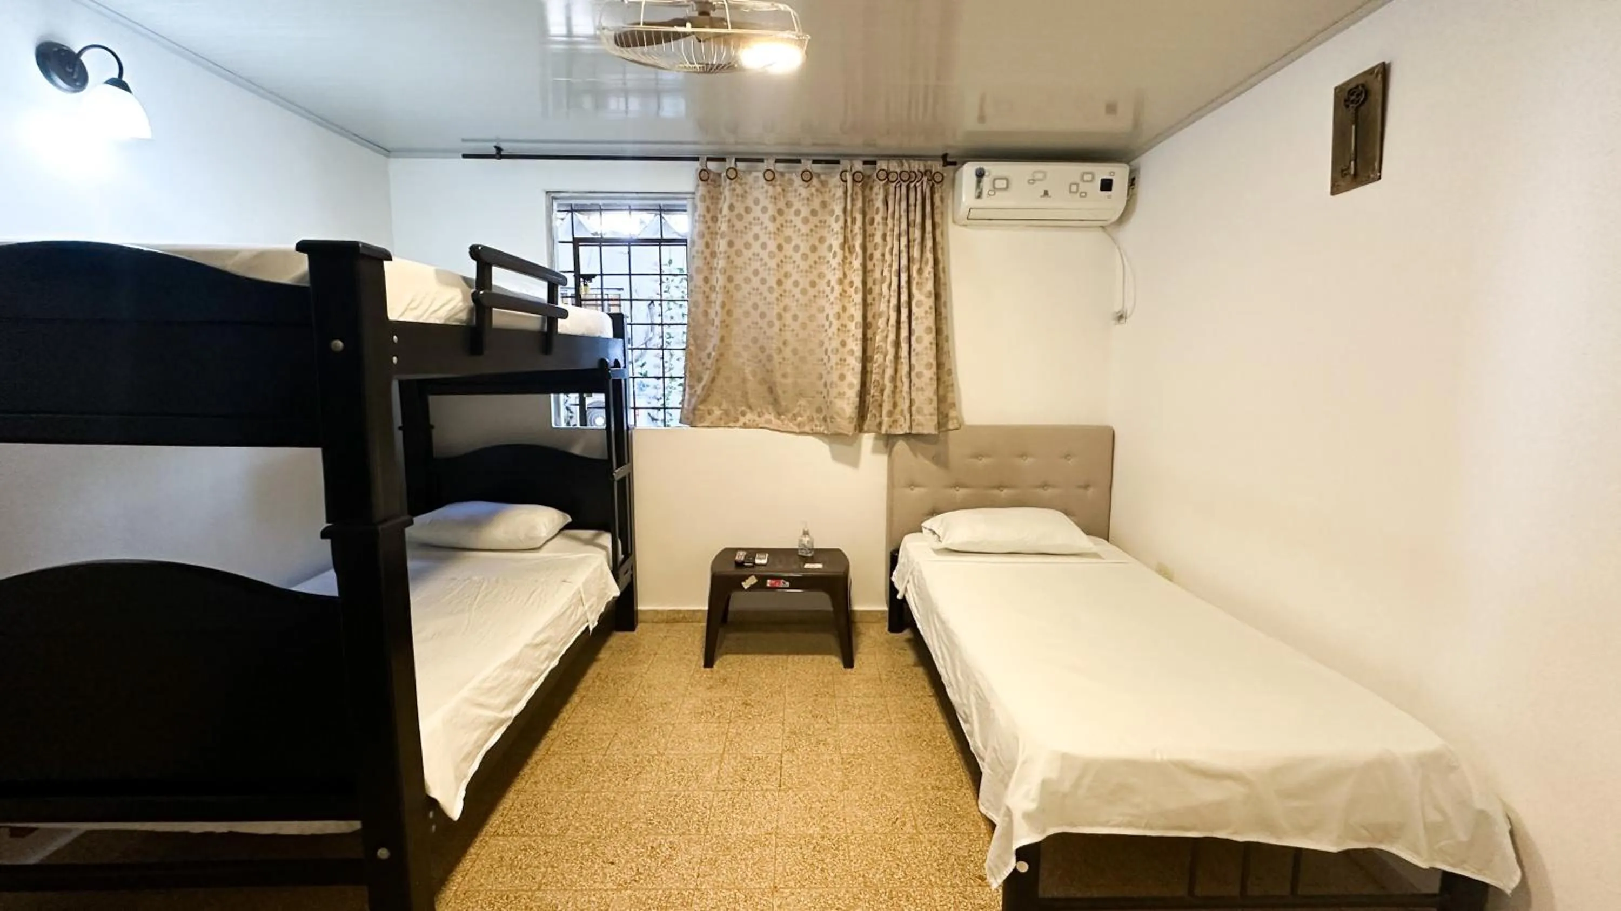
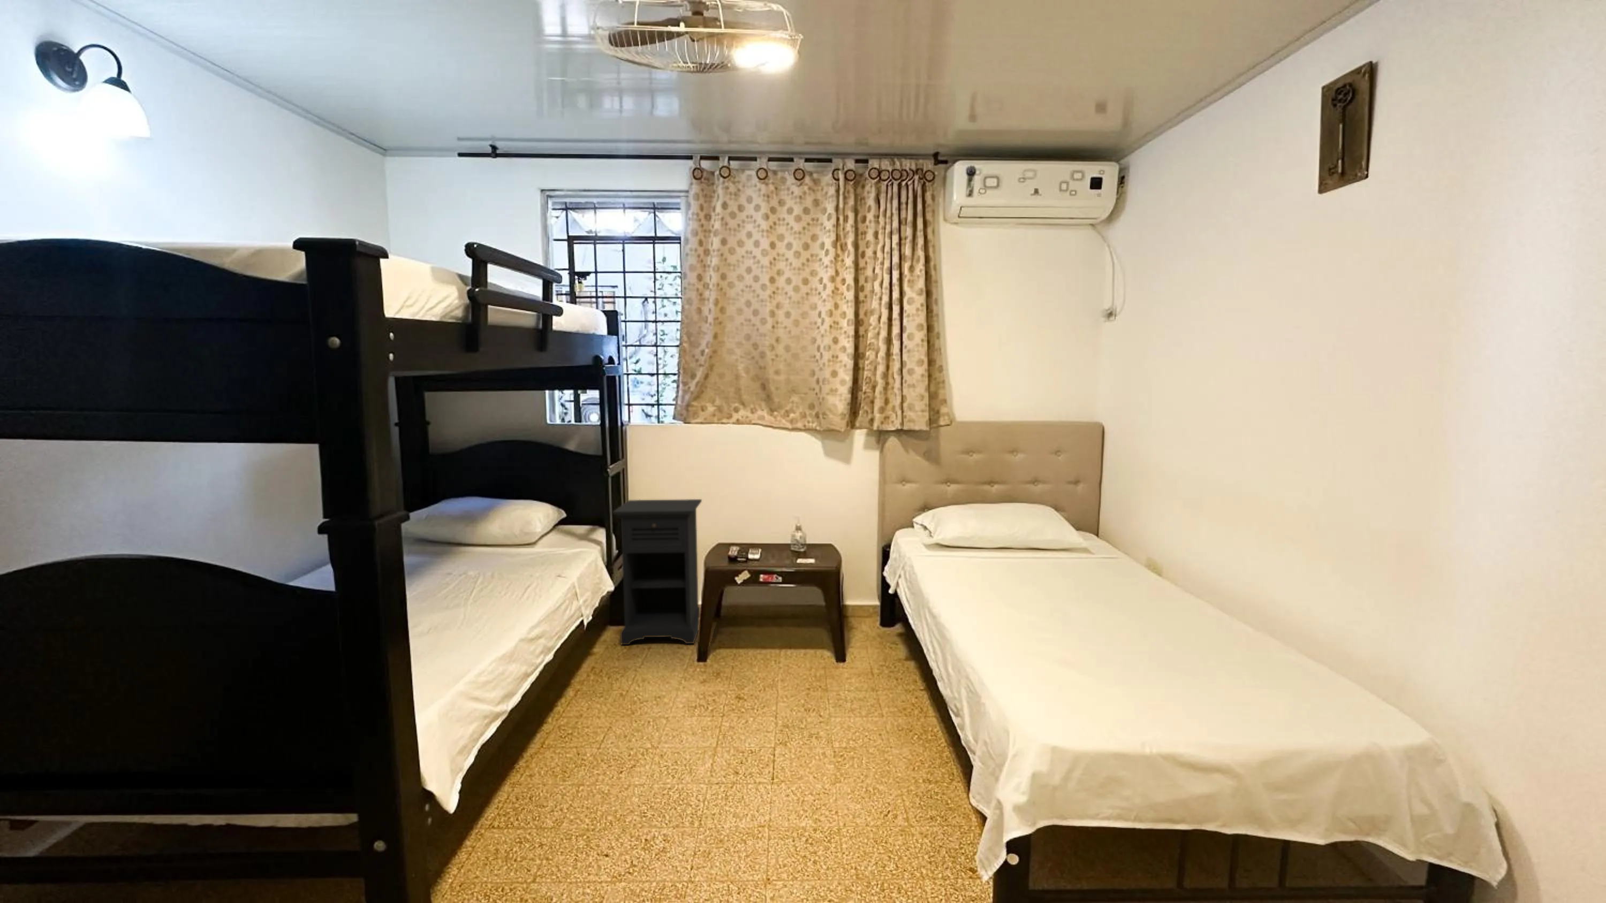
+ nightstand (661, 569)
